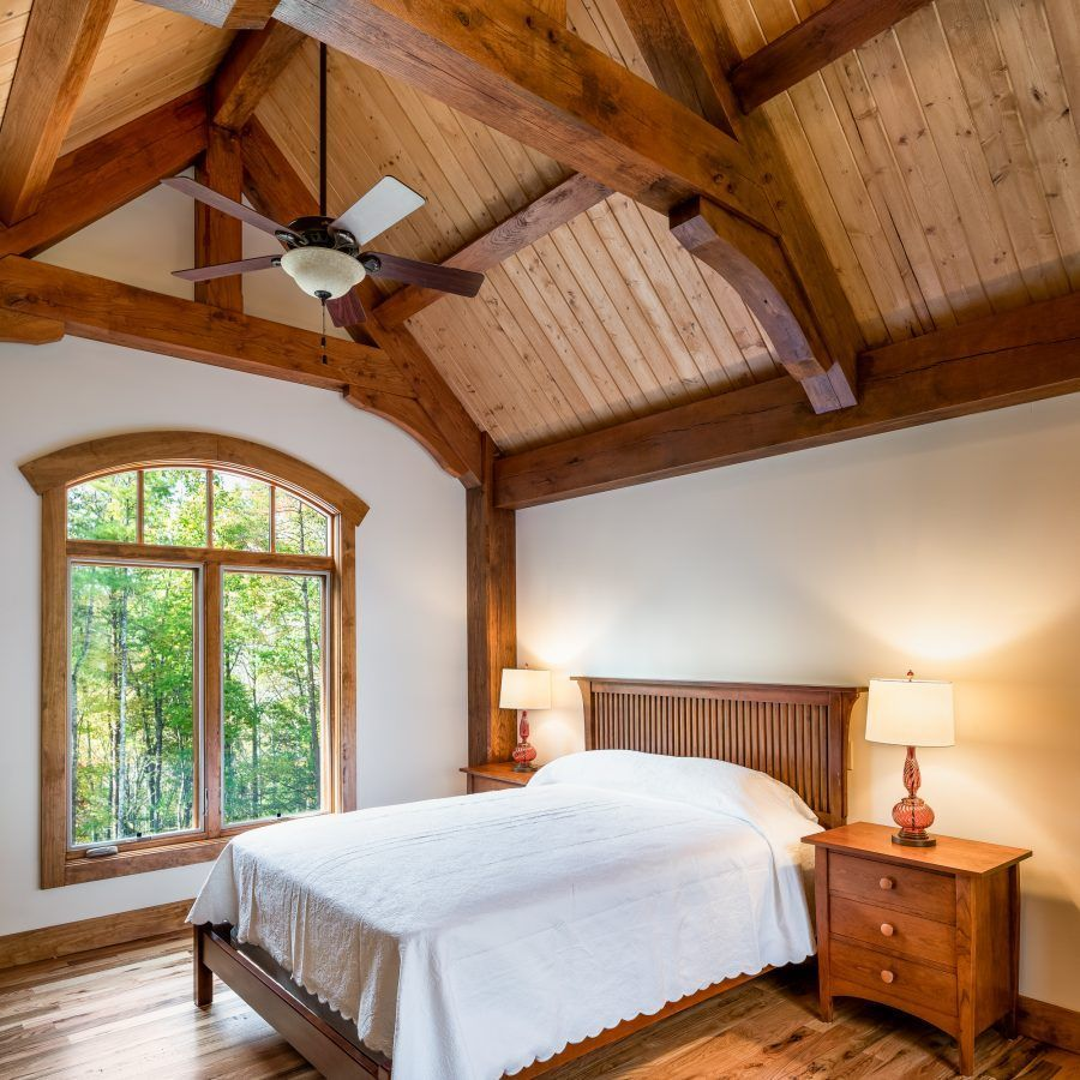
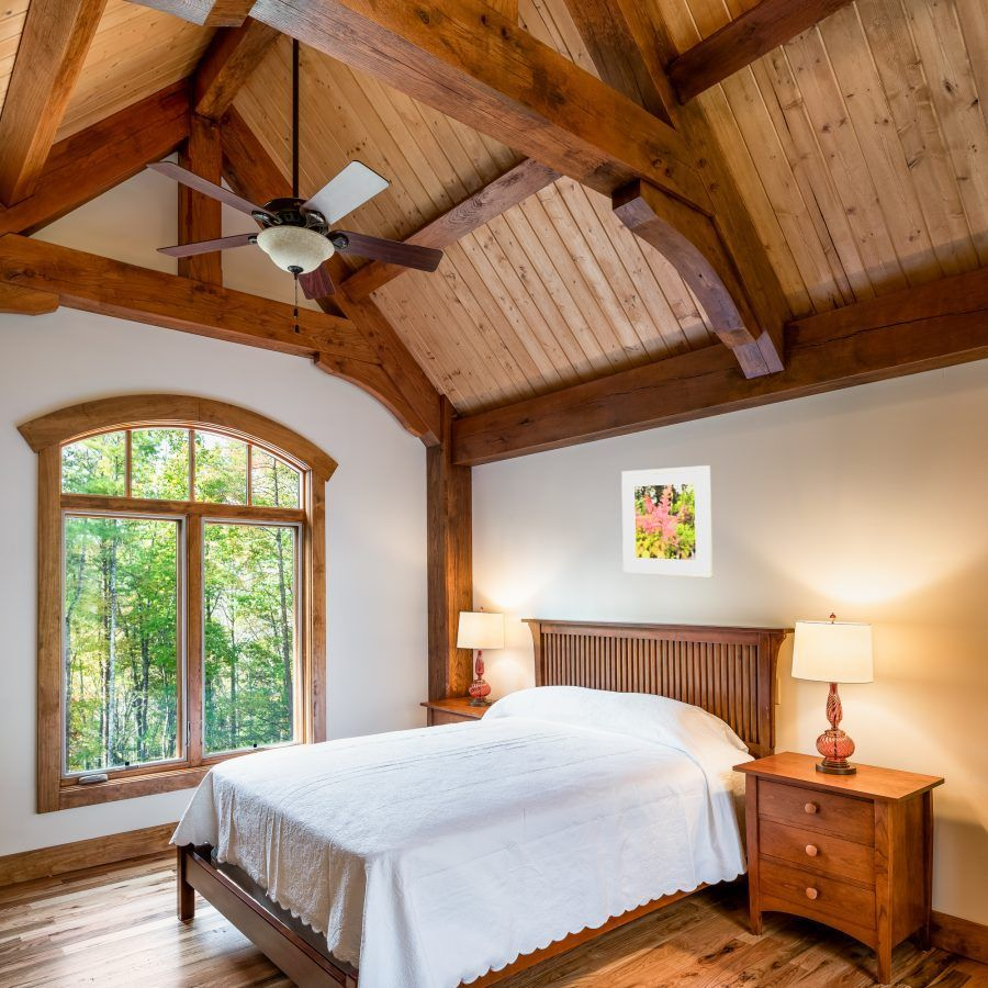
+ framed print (664, 521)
